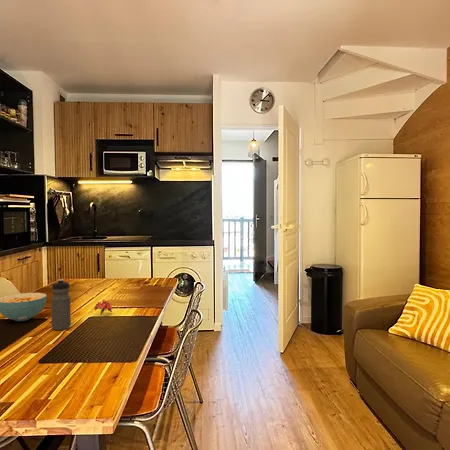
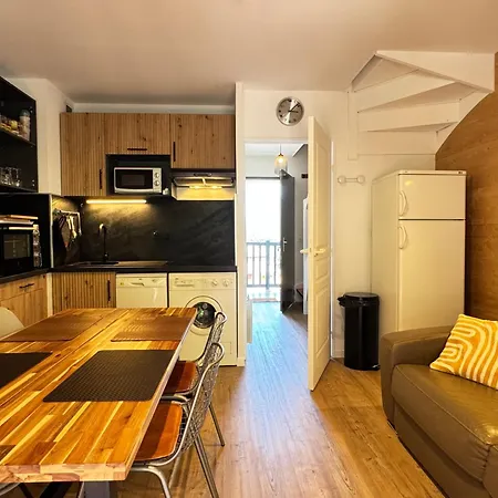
- flower (103, 307)
- cereal bowl (22, 308)
- water bottle (61, 303)
